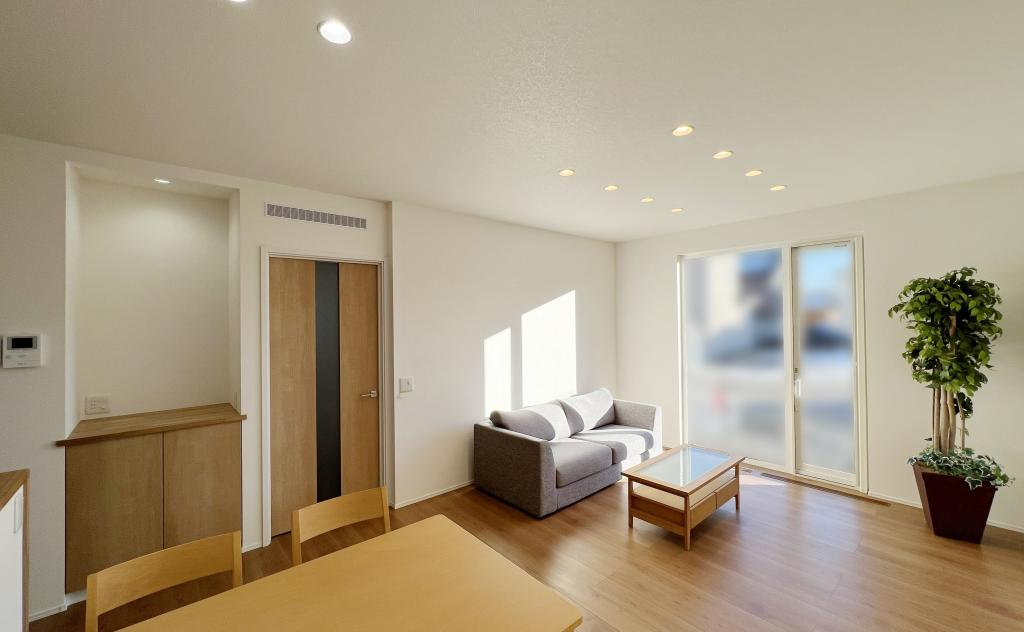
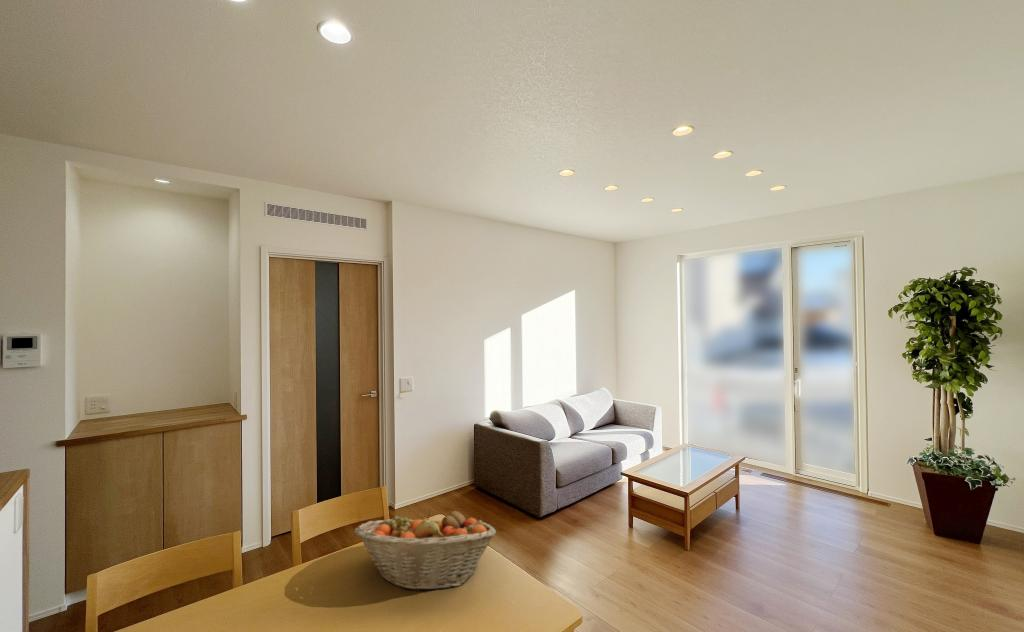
+ fruit basket (426, 540)
